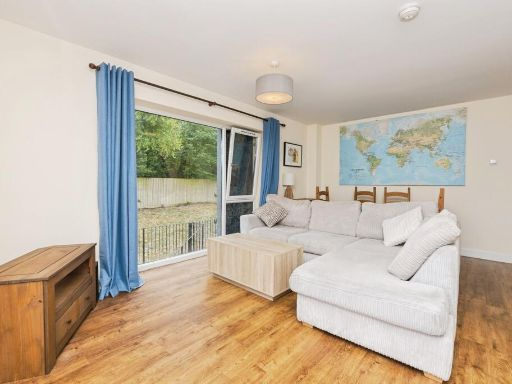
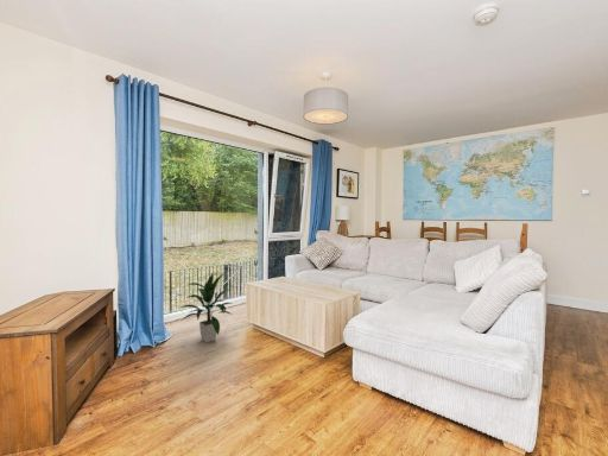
+ indoor plant (208, 308)
